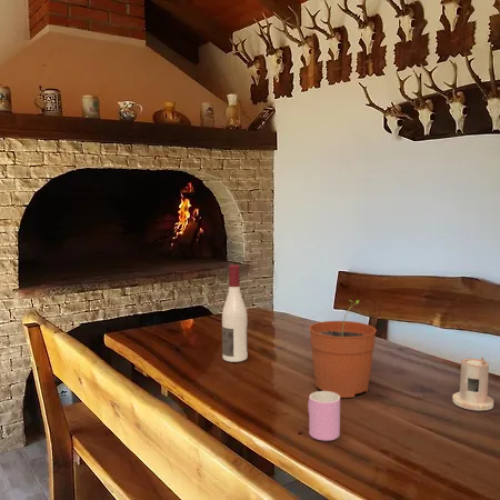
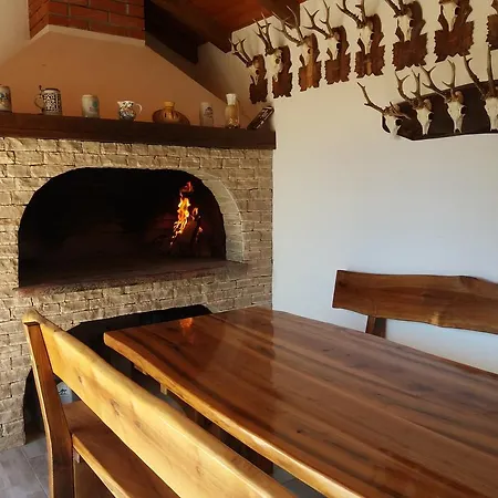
- alcohol (234, 312)
- plant pot (342, 342)
- candle (473, 379)
- cup (320, 412)
